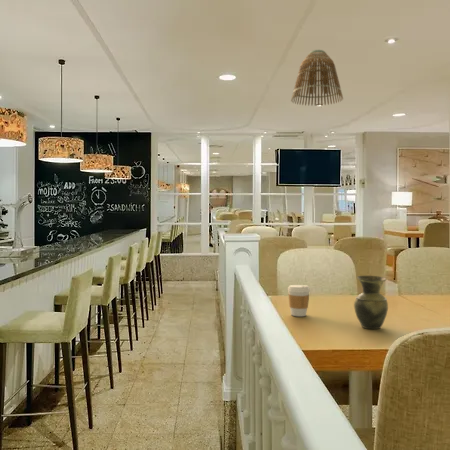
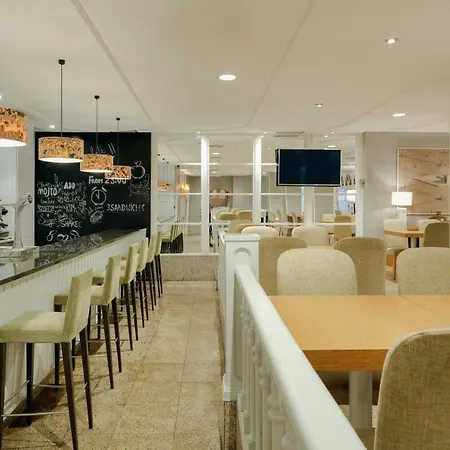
- vase (370, 302)
- coffee cup (298, 299)
- lamp shade (316, 76)
